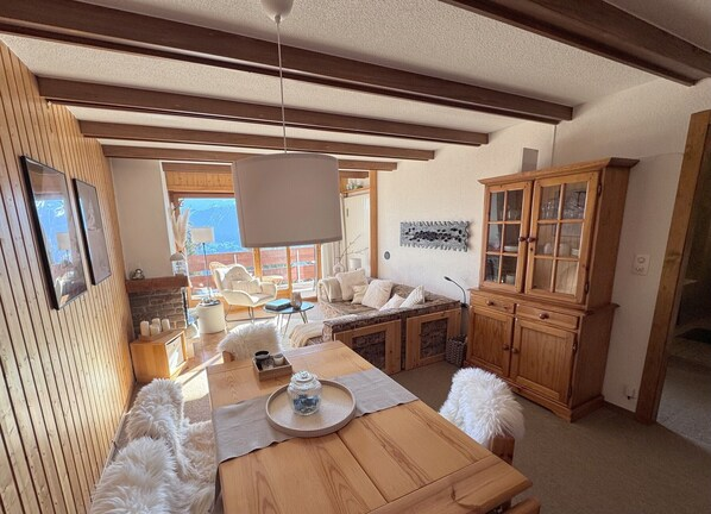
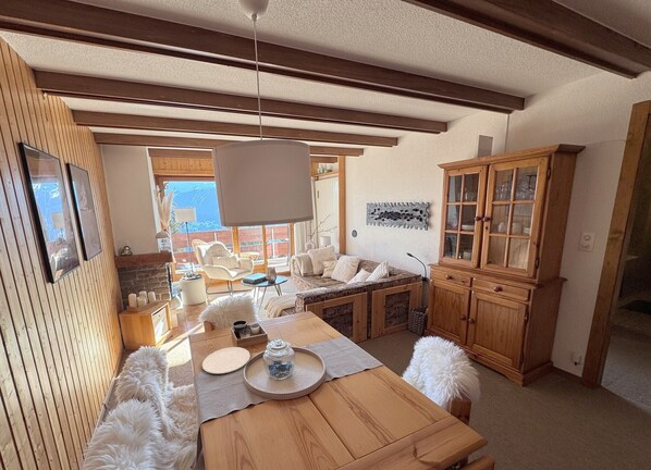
+ plate (226, 359)
